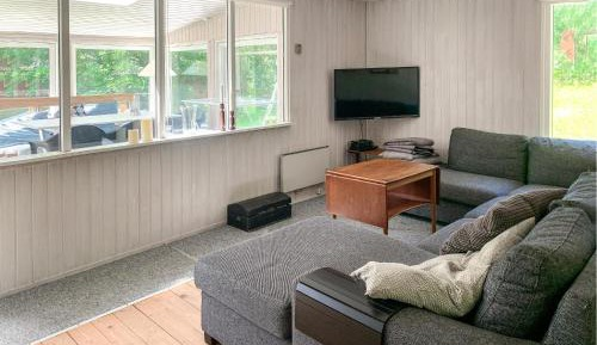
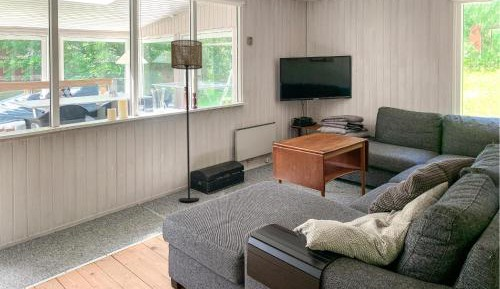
+ floor lamp (187, 122)
